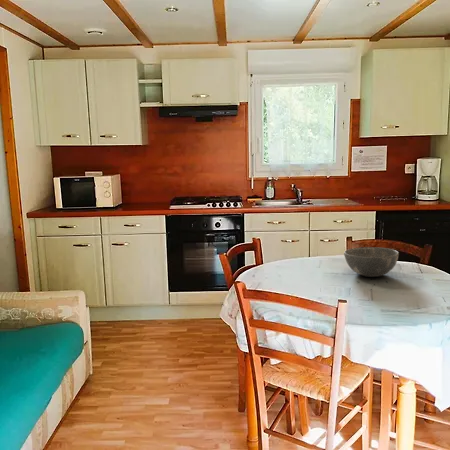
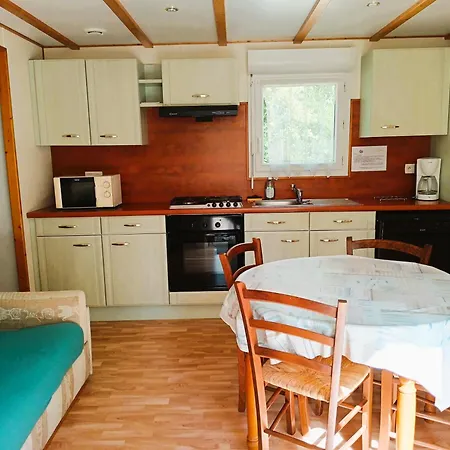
- bowl (370, 263)
